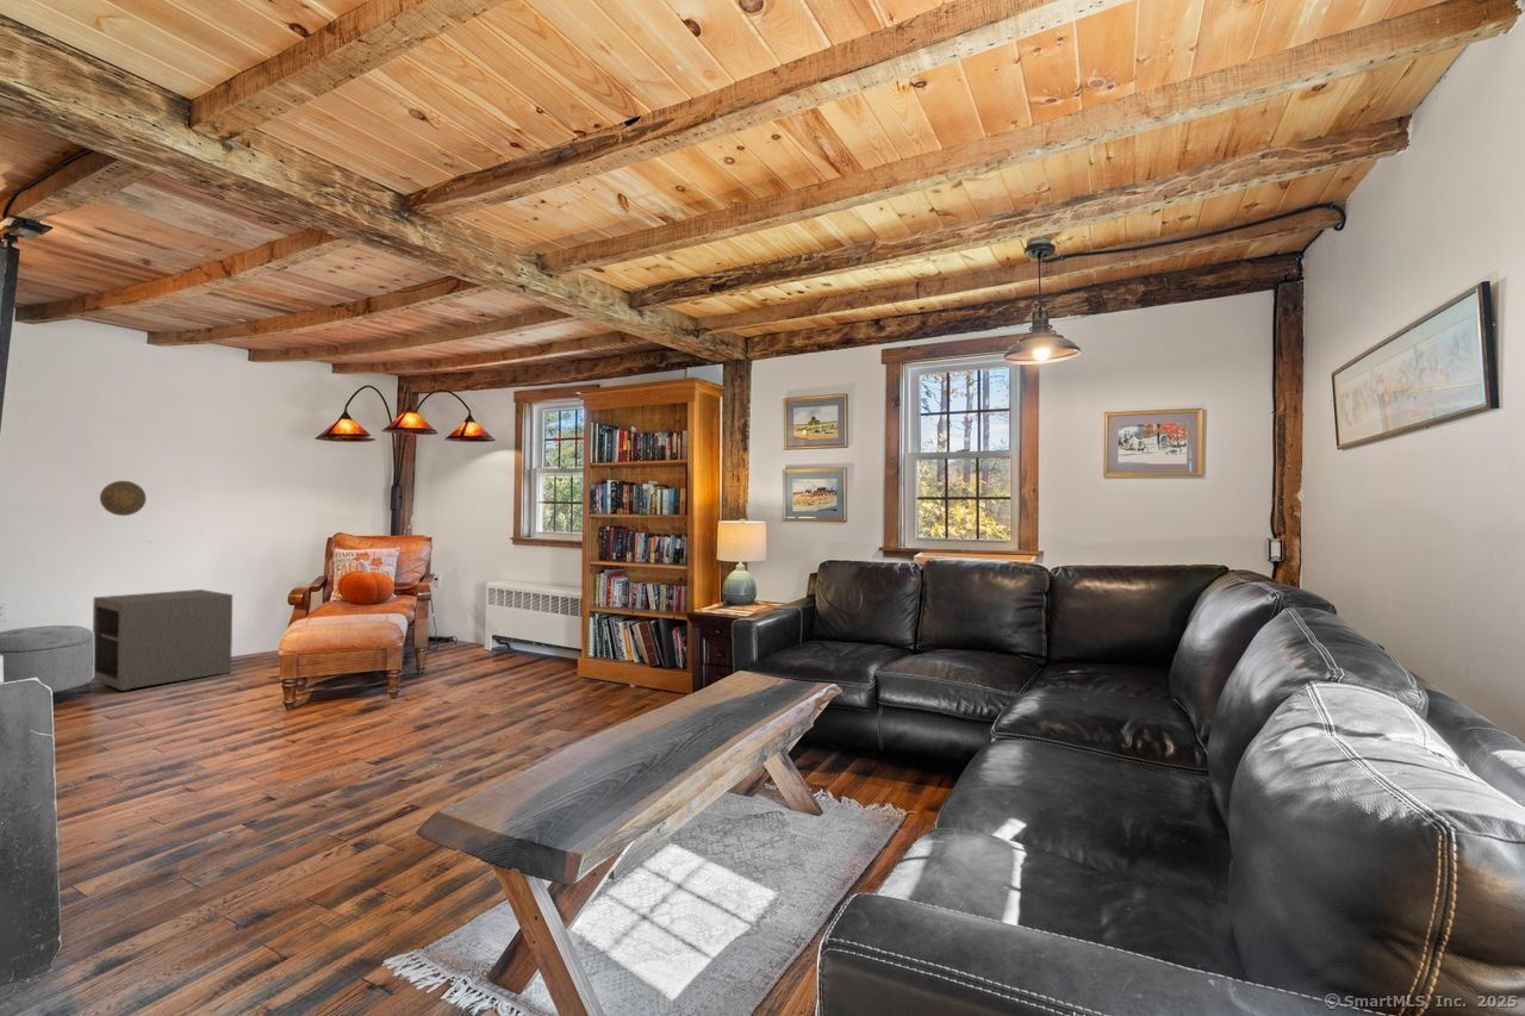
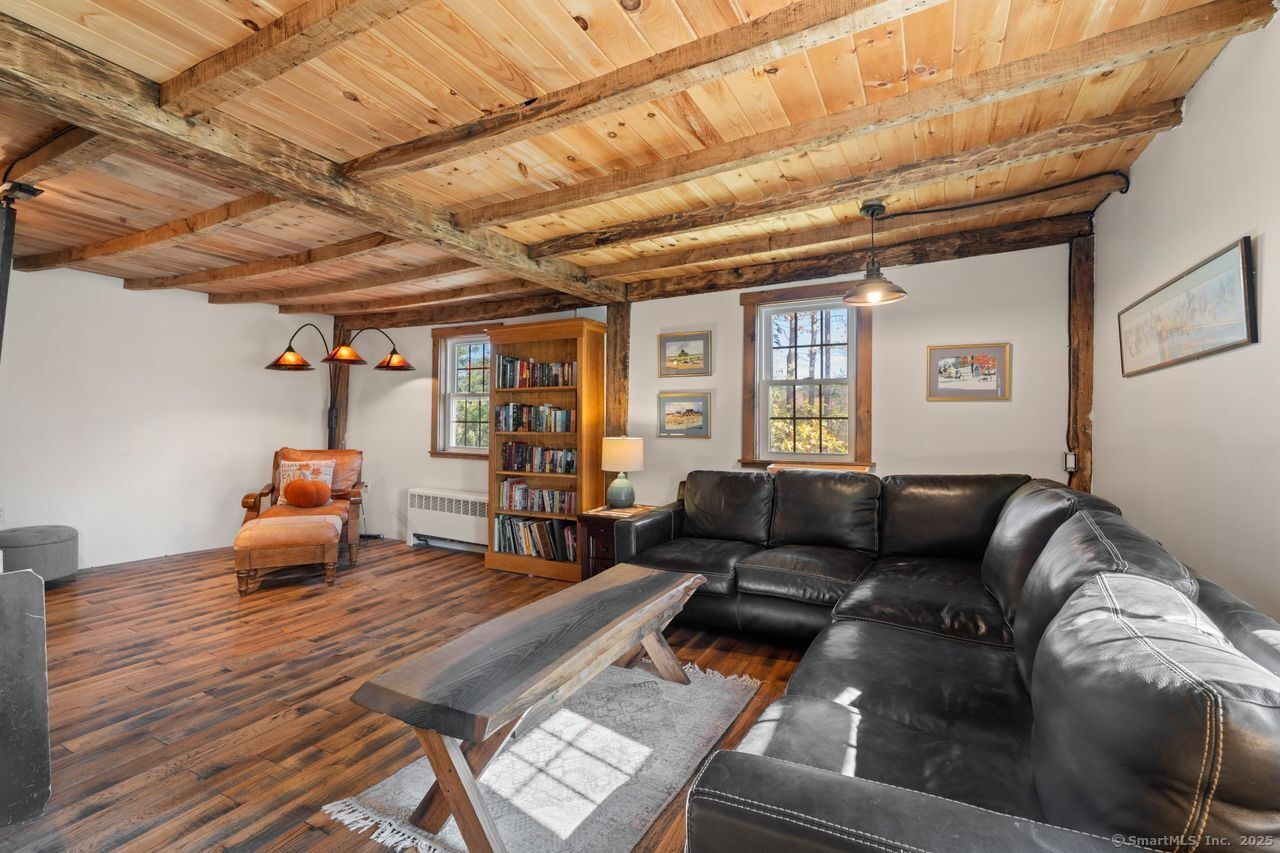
- storage cabinet (163, 636)
- decorative plate (124, 498)
